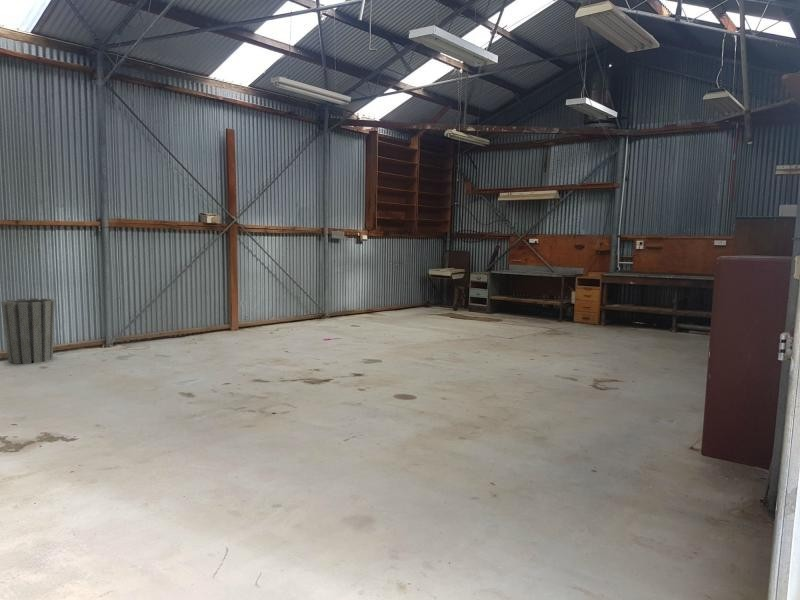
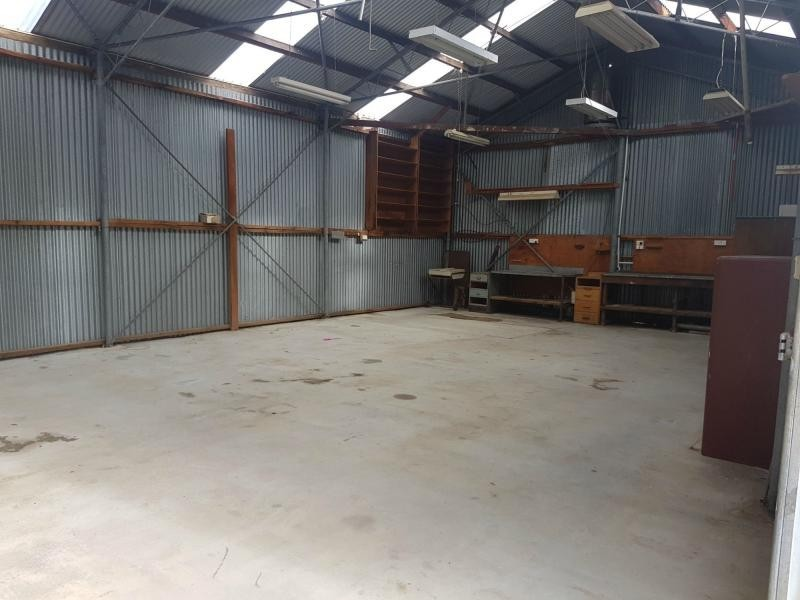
- trash can (29, 330)
